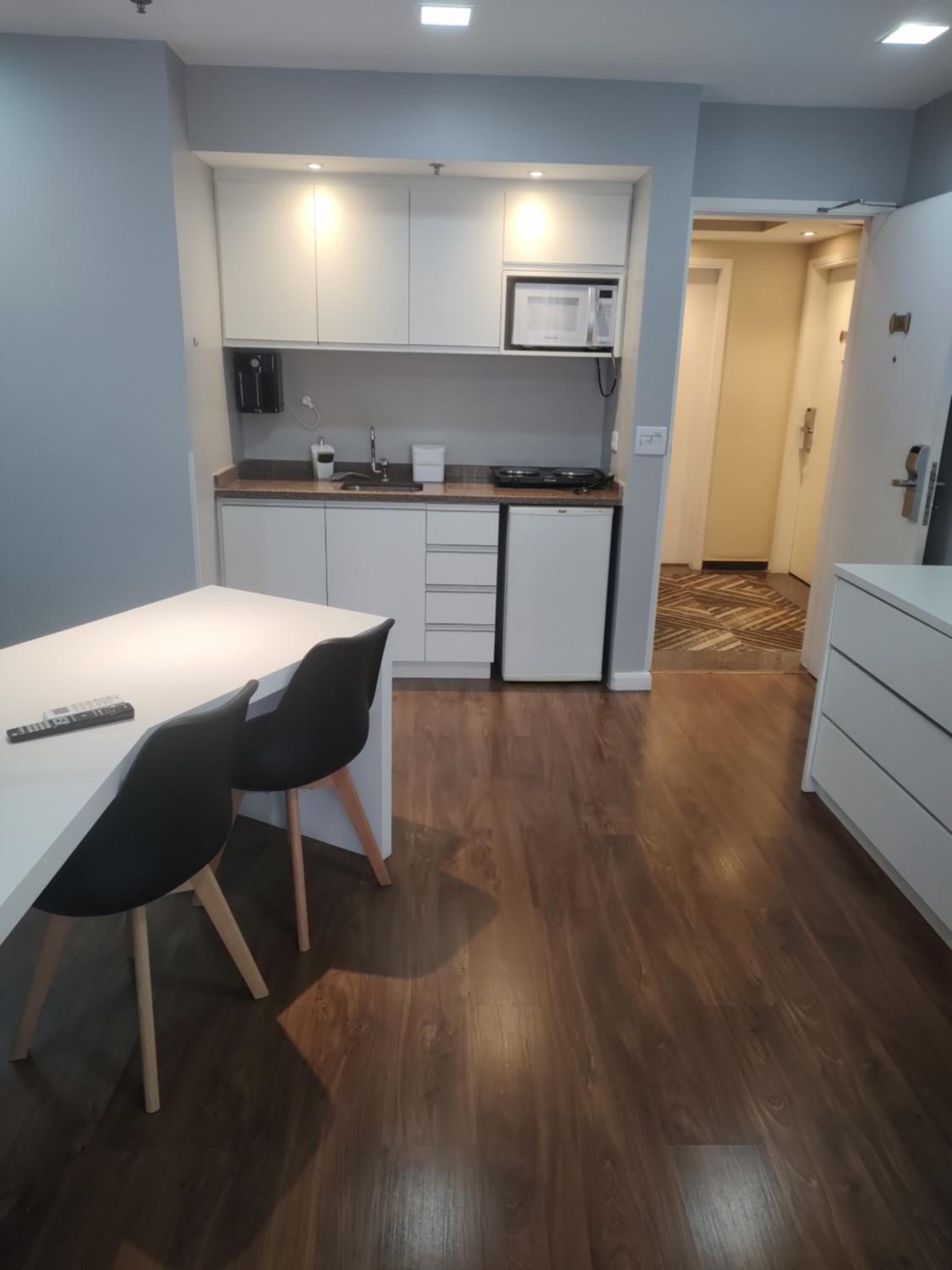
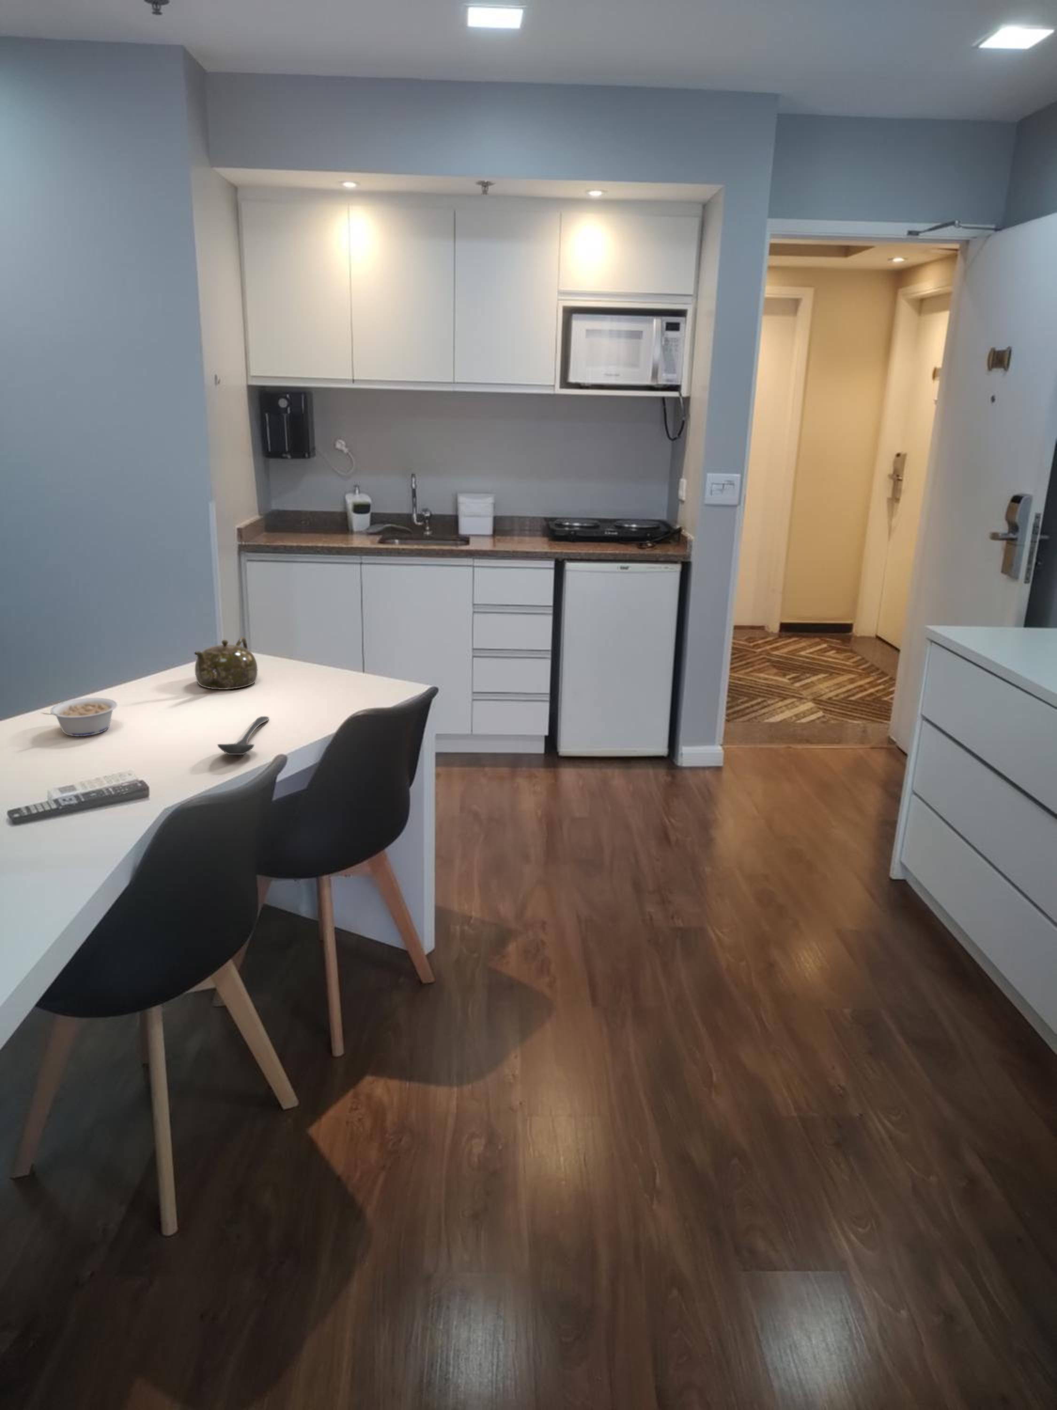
+ legume (84, 717)
+ teapot (223, 662)
+ stirrer (248, 731)
